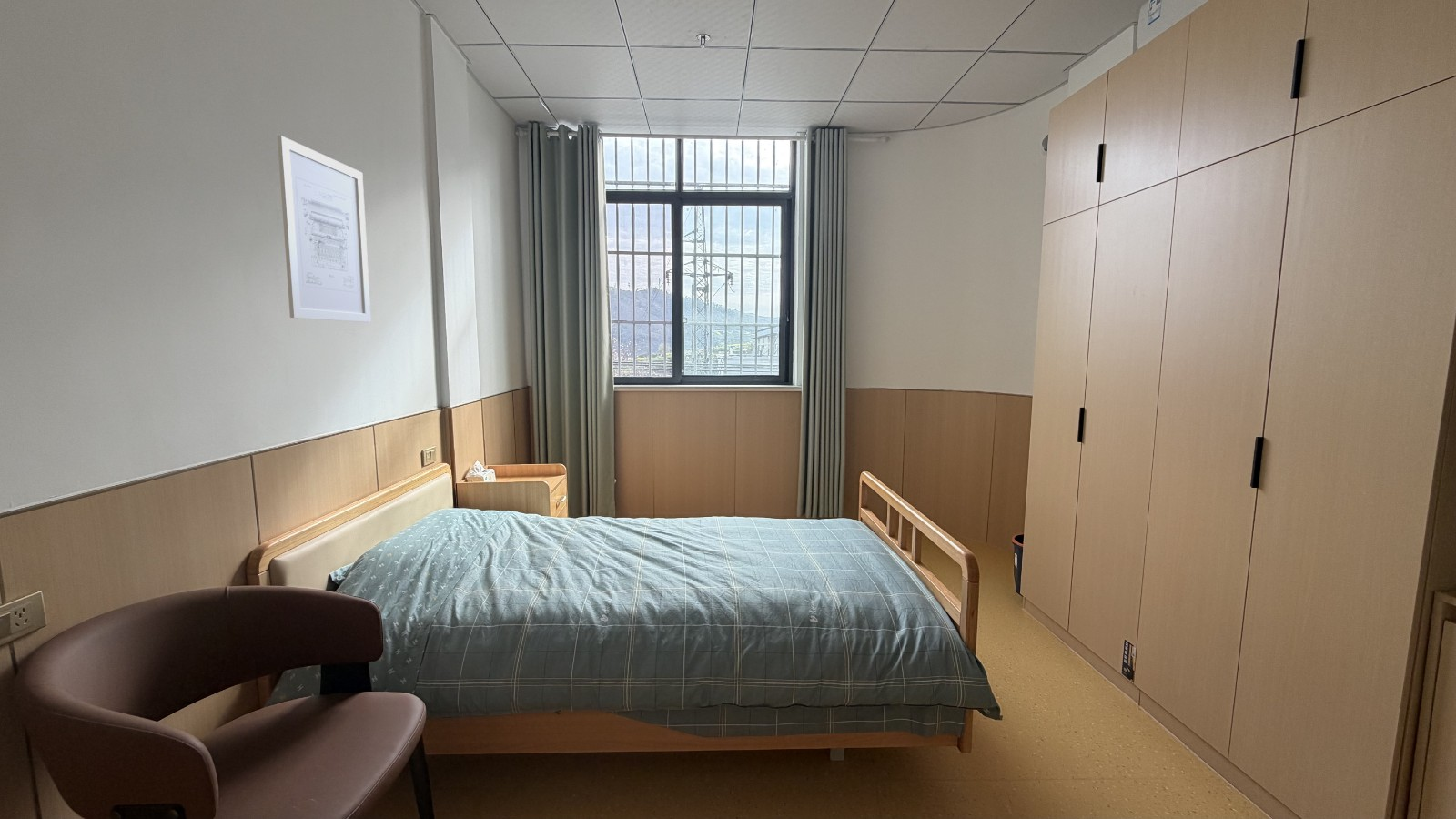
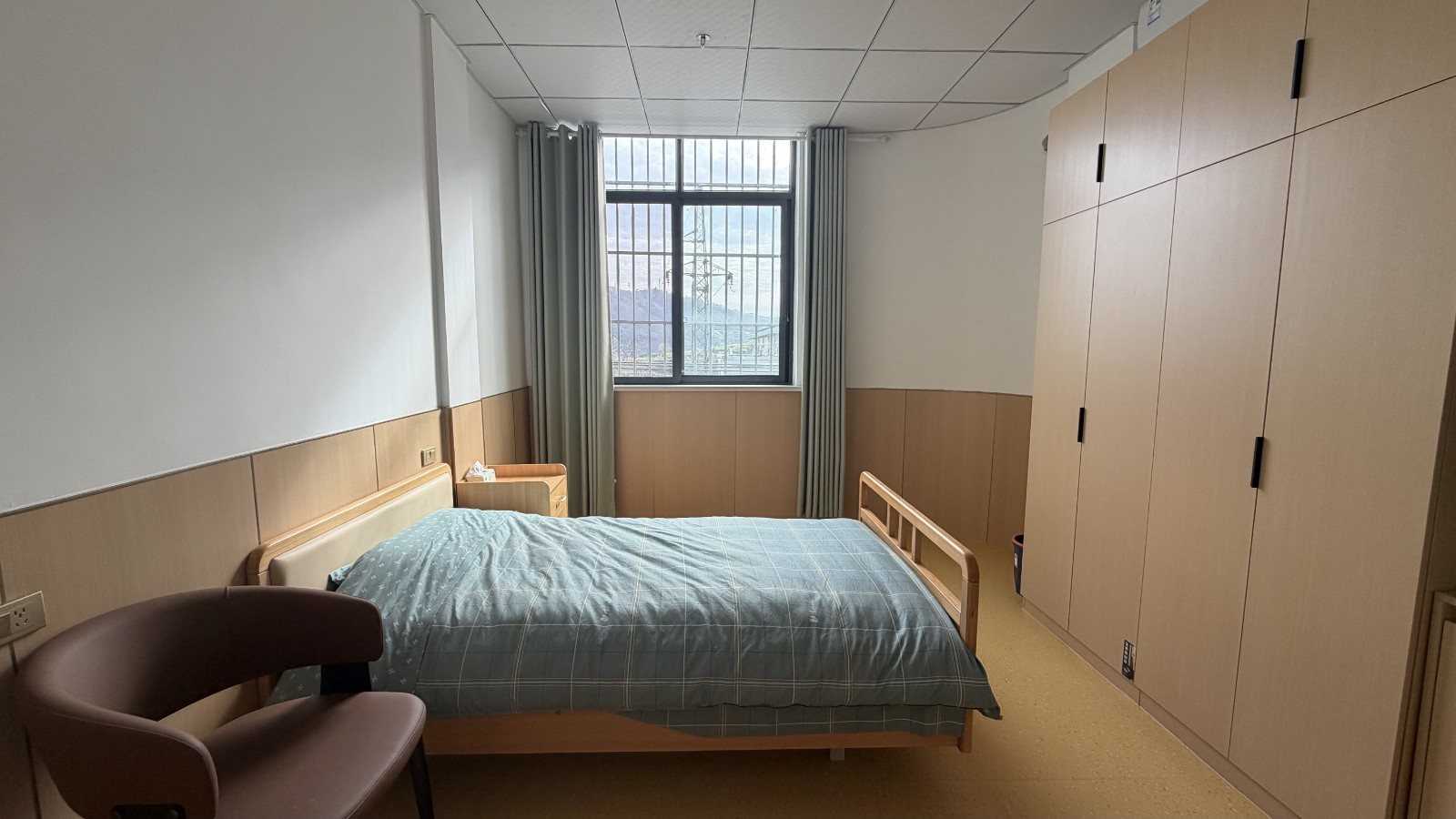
- wall art (329, 238)
